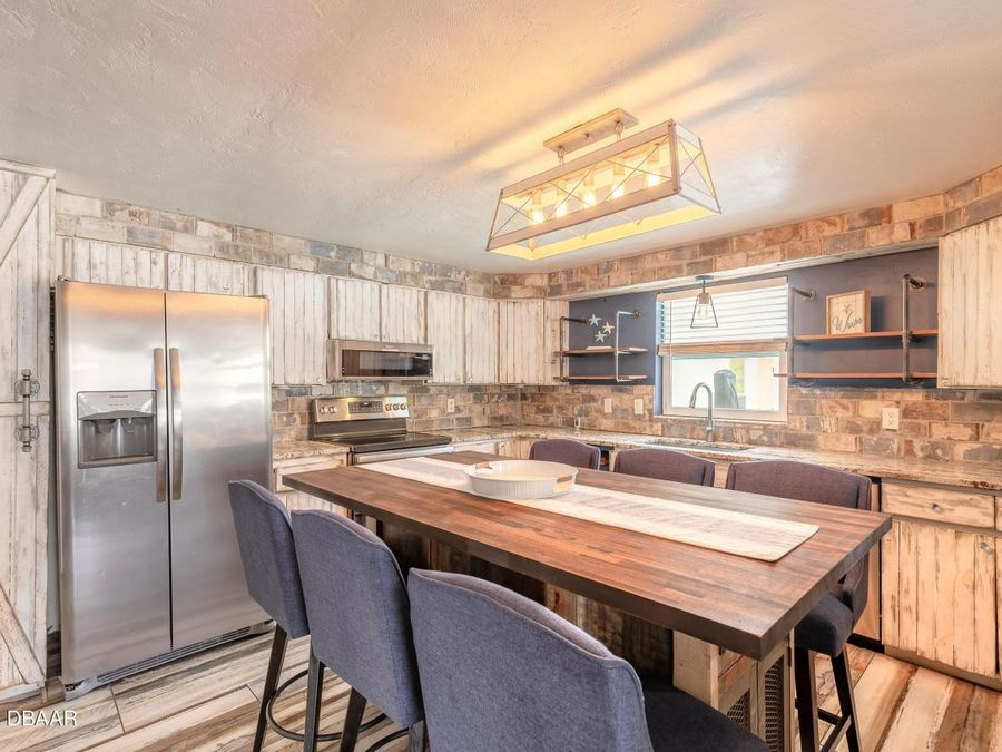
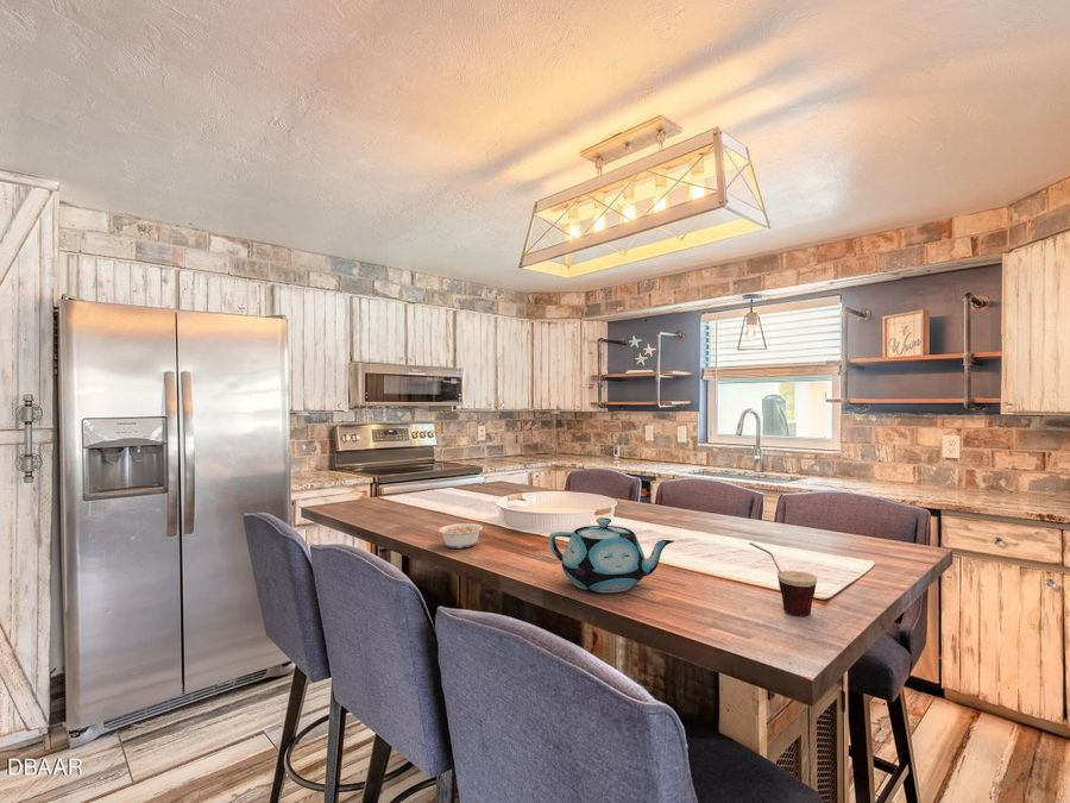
+ legume (459, 534)
+ cup (781, 578)
+ teapot (608, 551)
